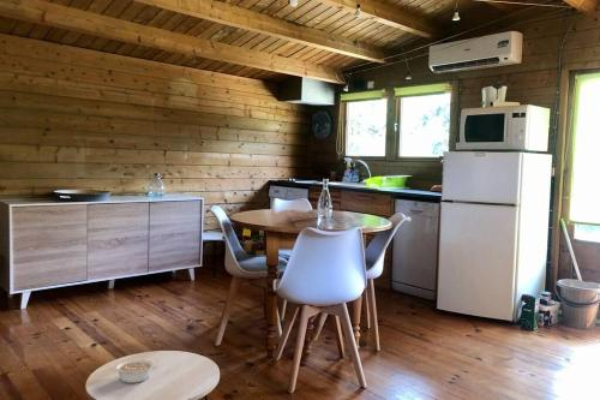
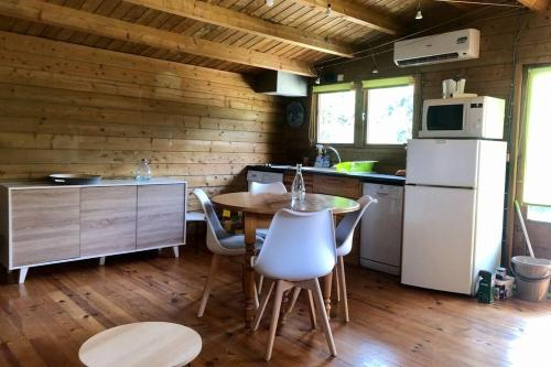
- legume (136, 370)
